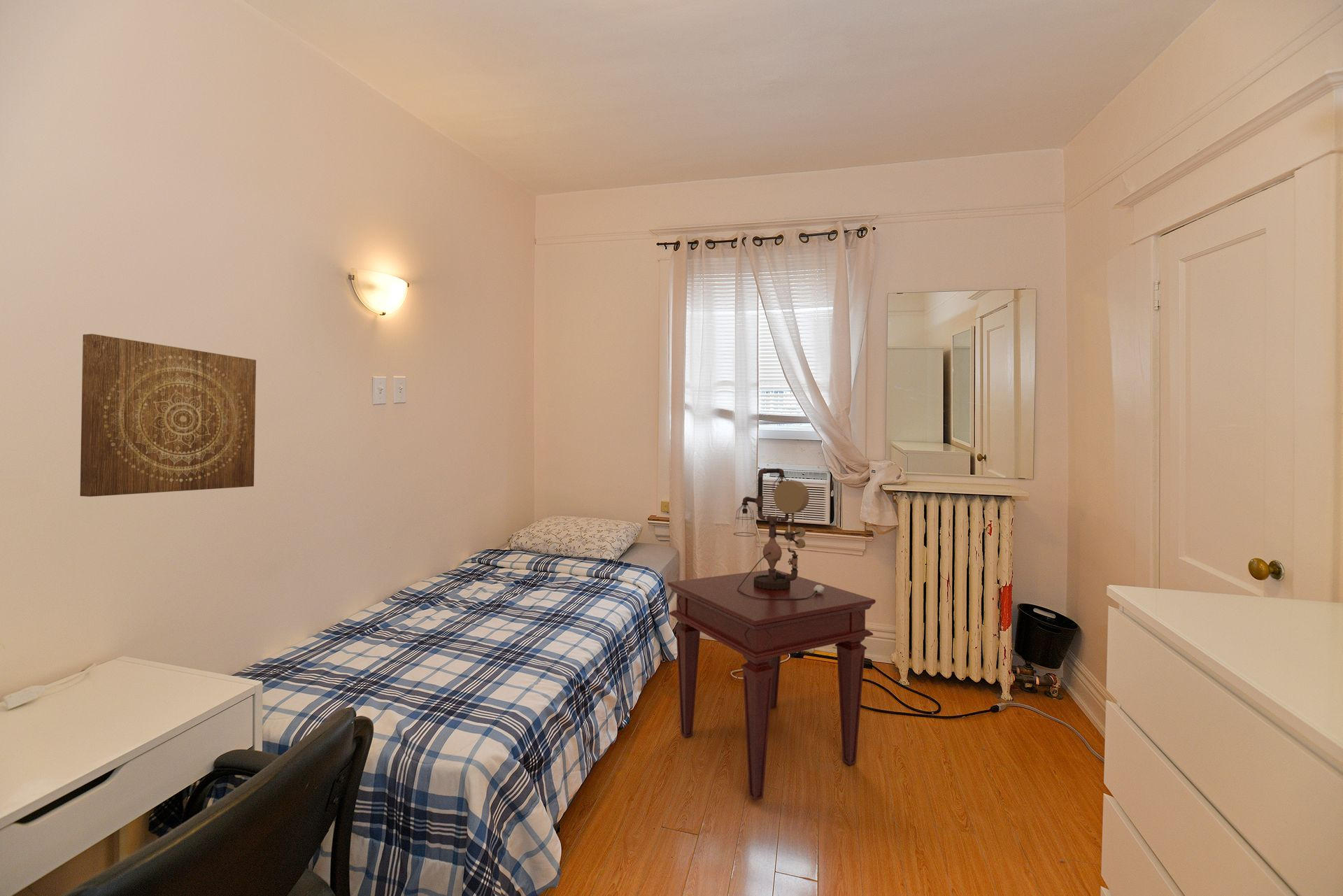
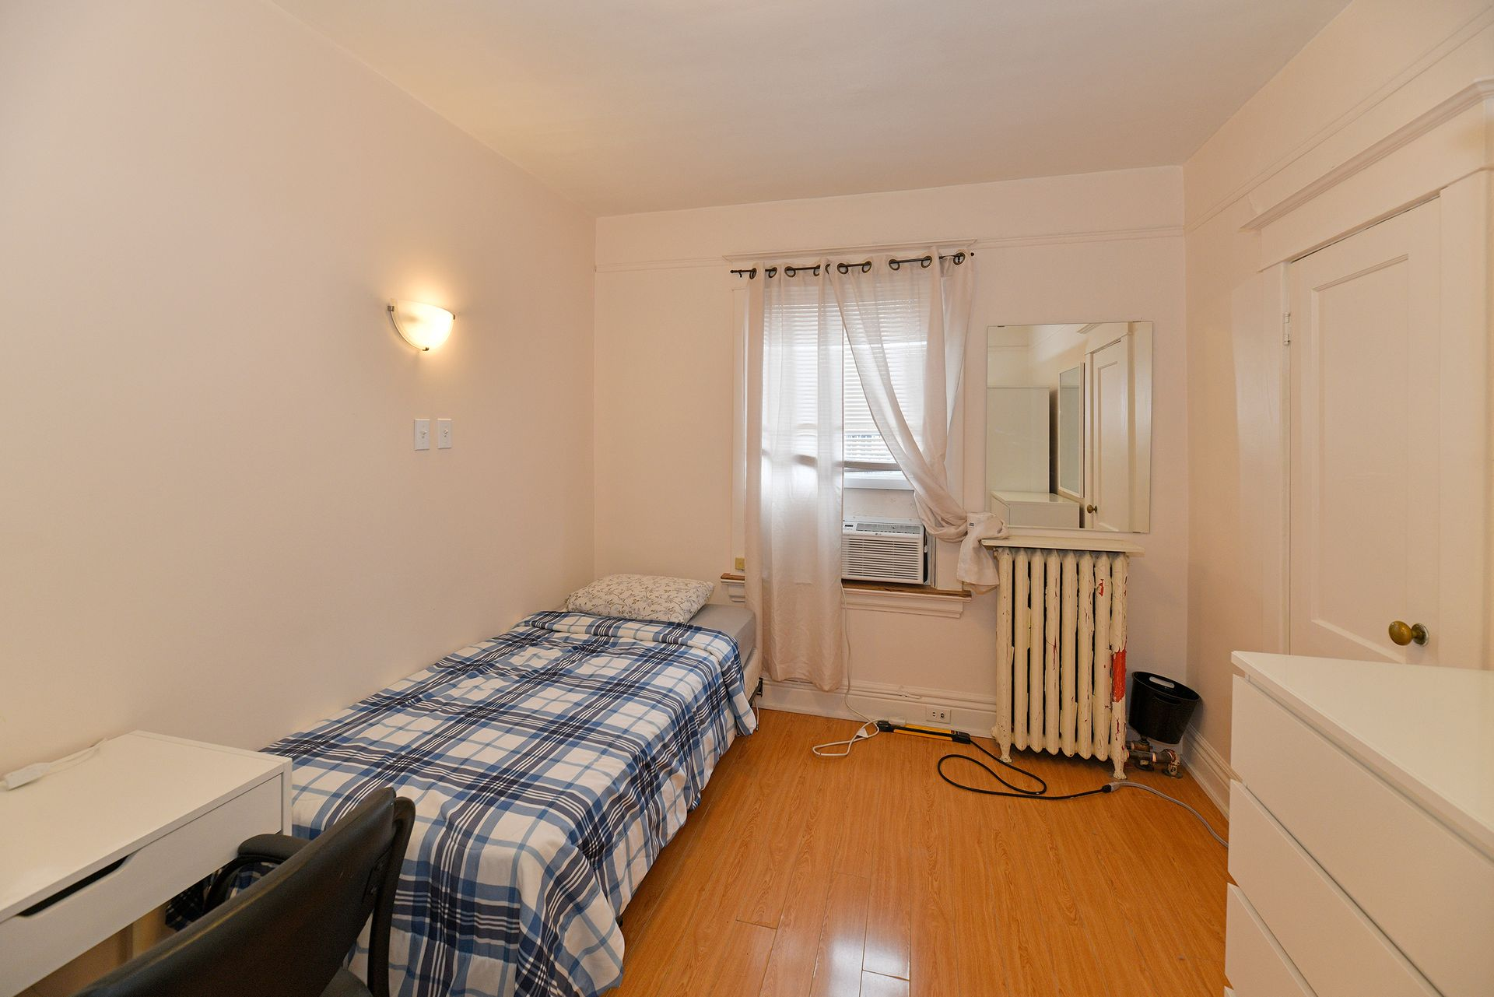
- table lamp (769, 527)
- side table (765, 669)
- wall art (178, 420)
